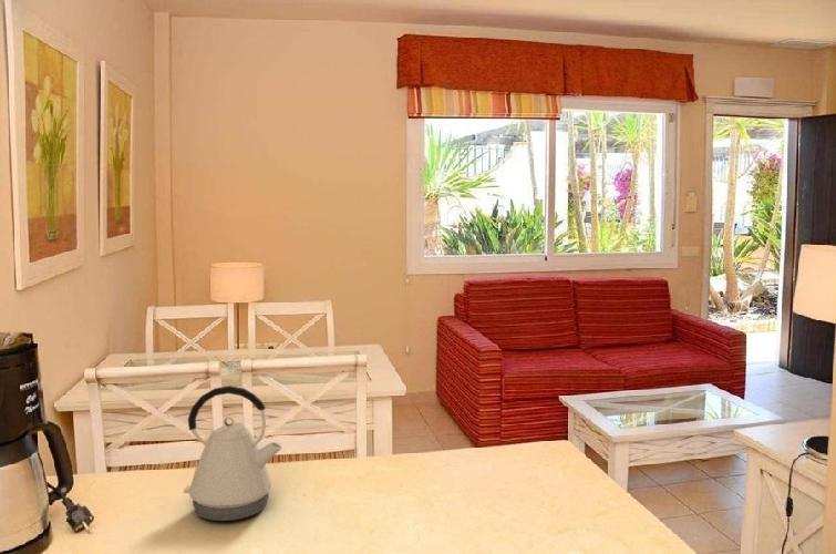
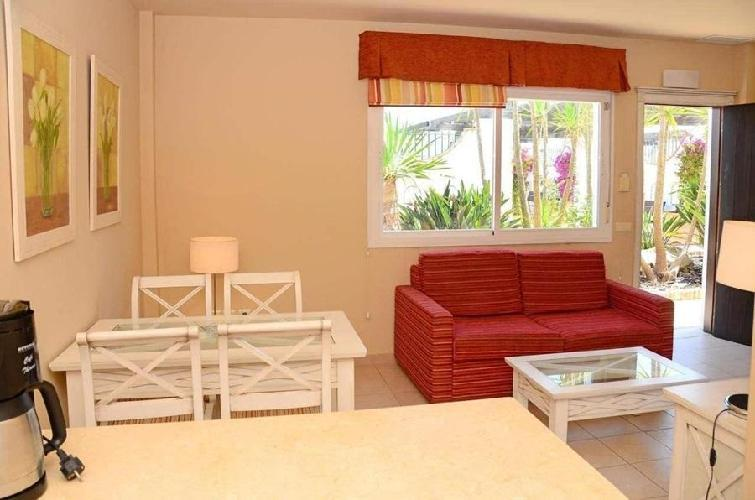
- kettle (233, 448)
